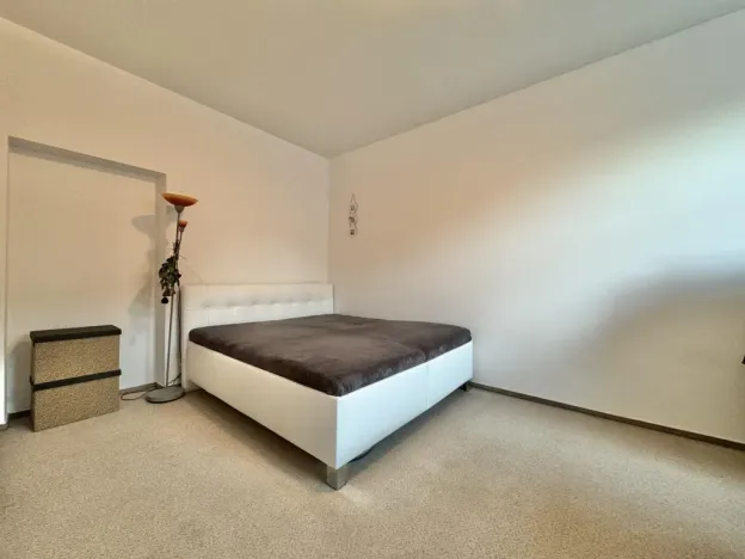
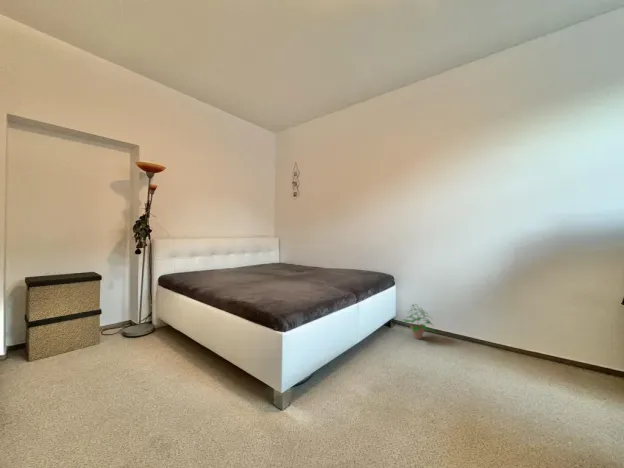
+ potted plant (417, 320)
